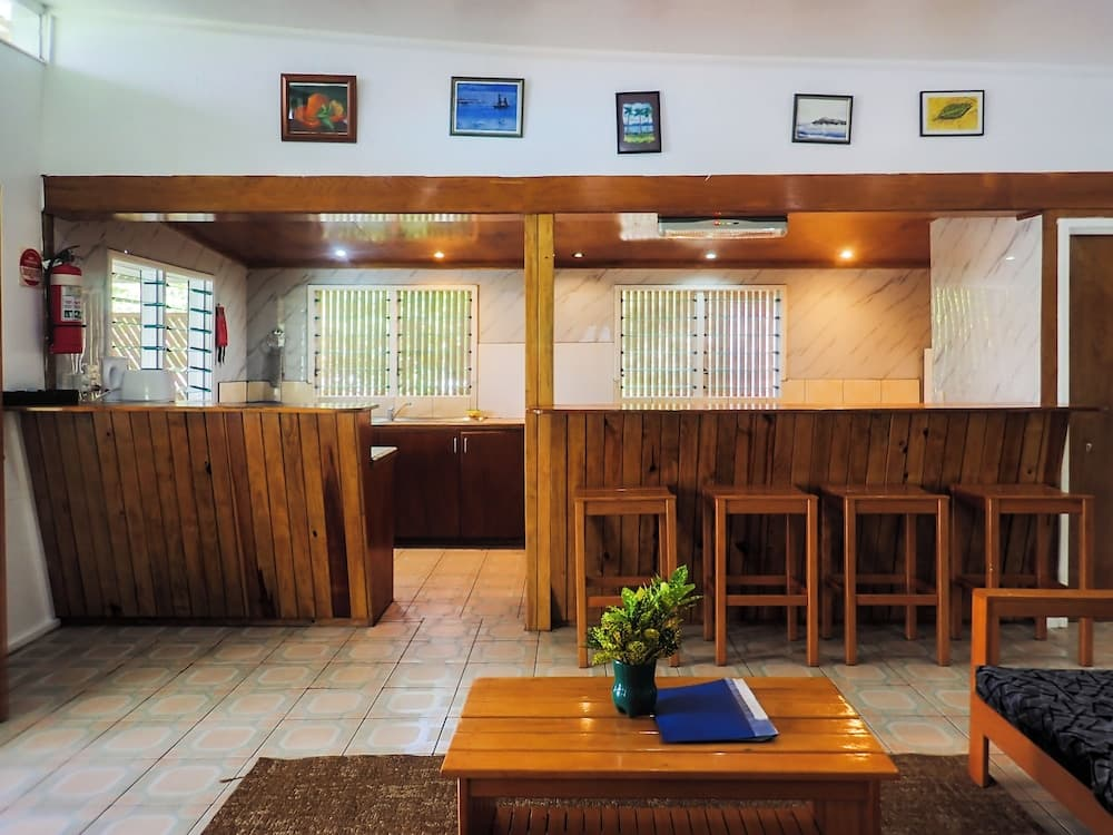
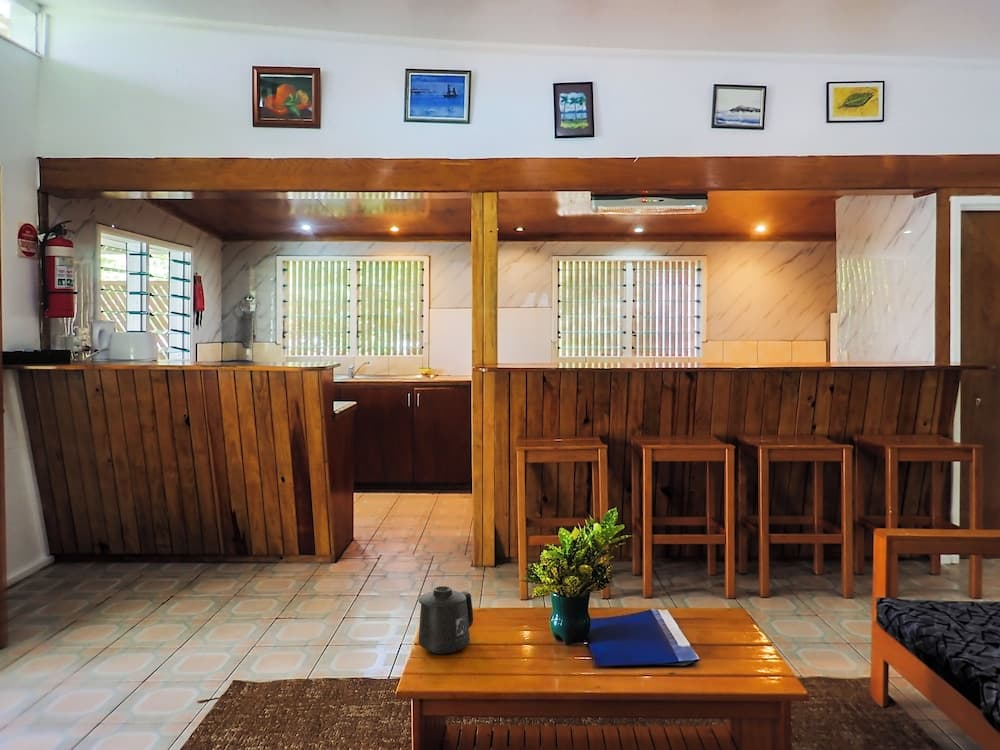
+ mug (445, 615)
